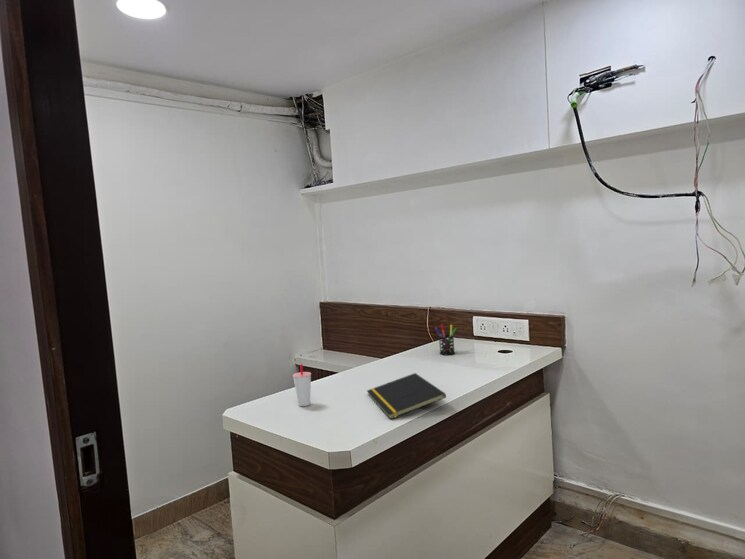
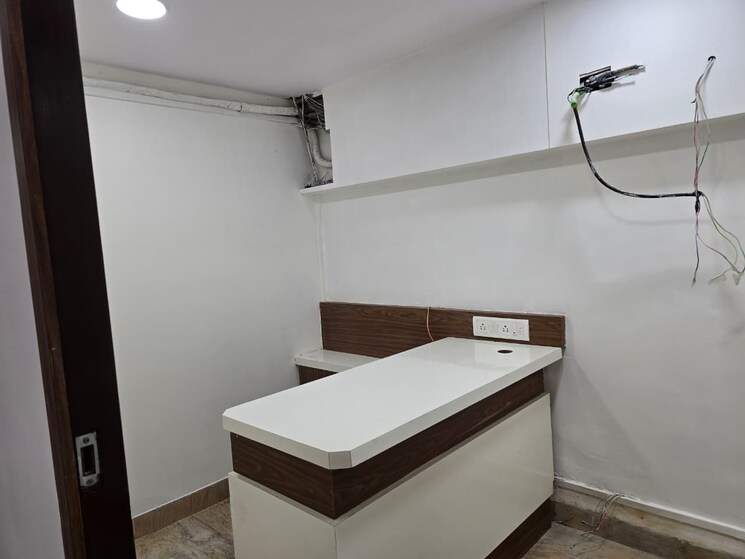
- notepad (403, 393)
- pen holder (447, 339)
- cup (302, 384)
